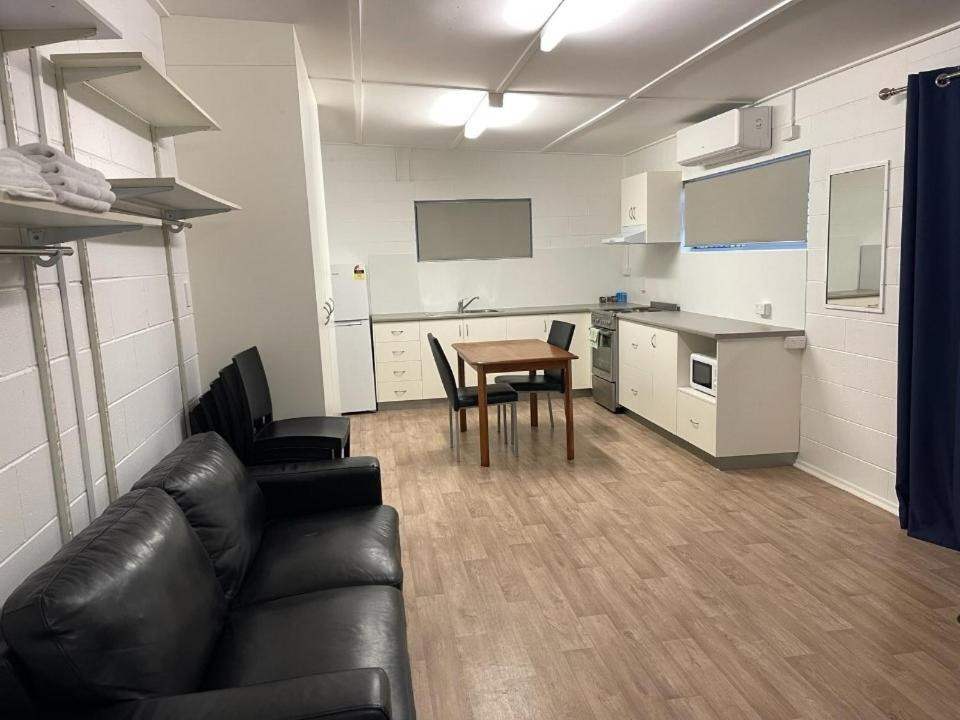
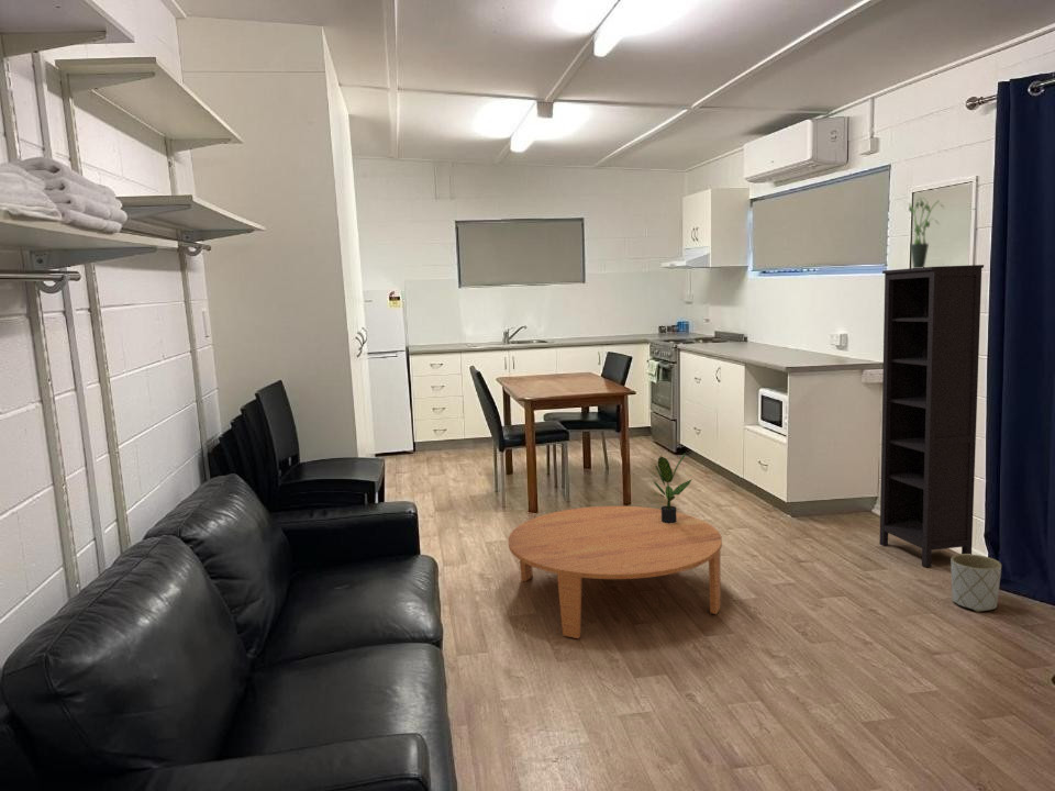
+ coffee table (613, 565)
+ potted plant (670, 488)
+ potted plant (923, 232)
+ bookcase (926, 413)
+ planter (975, 582)
